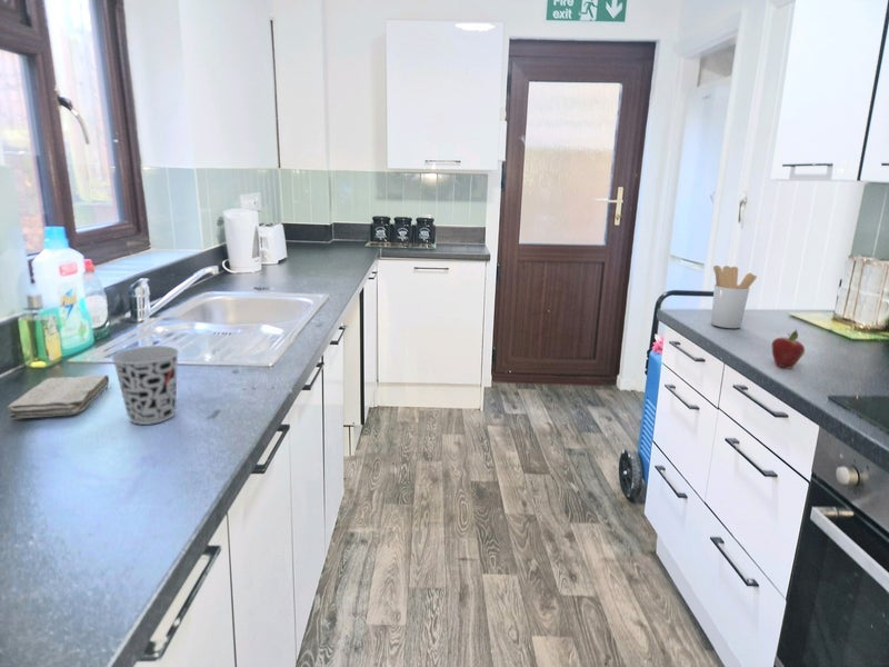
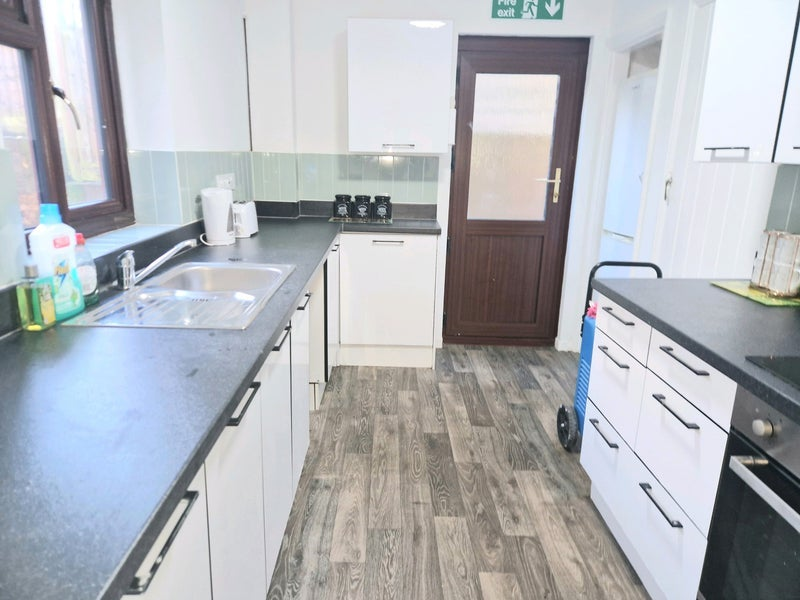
- cup (149, 385)
- fruit (788, 347)
- utensil holder (727, 295)
- washcloth (61, 394)
